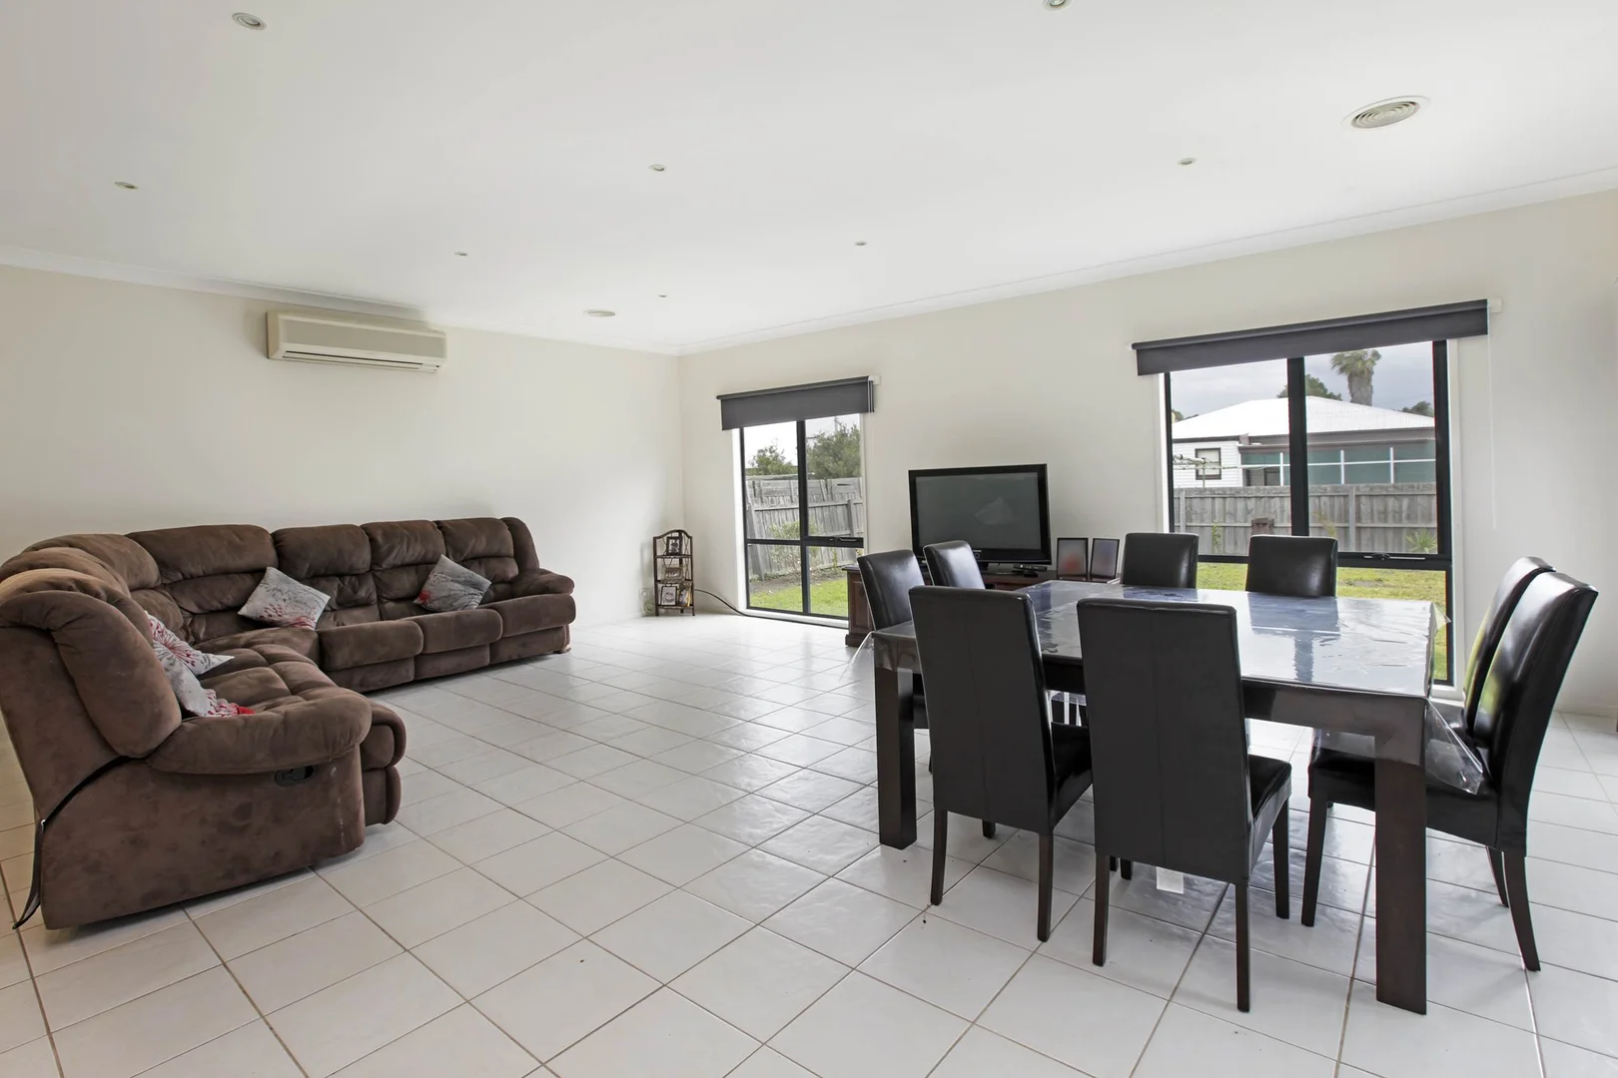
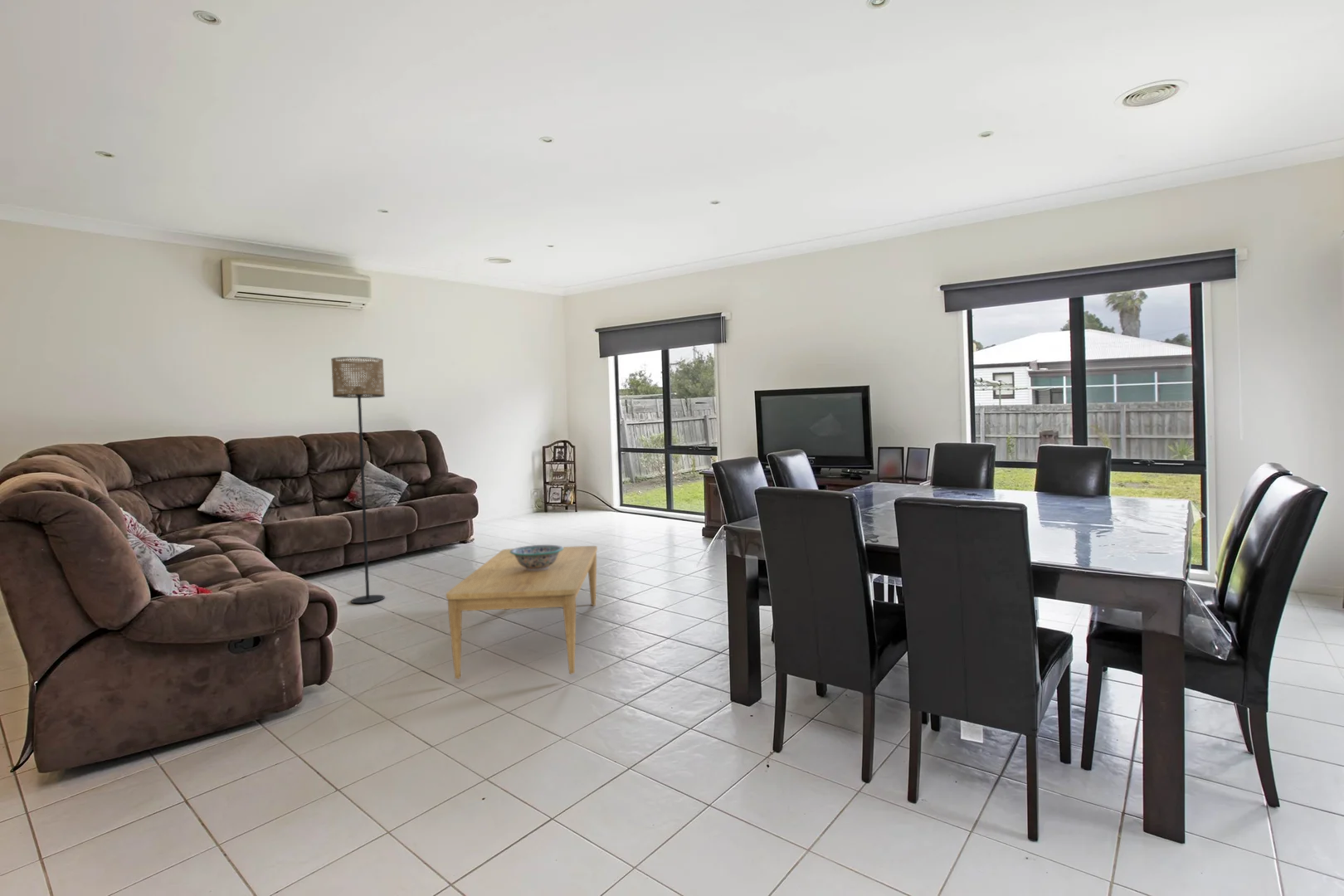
+ decorative bowl (537, 558)
+ coffee table (534, 601)
+ floor lamp (363, 480)
